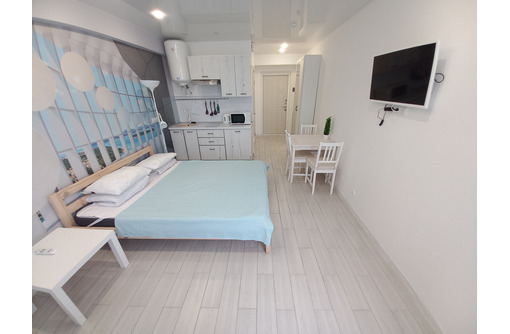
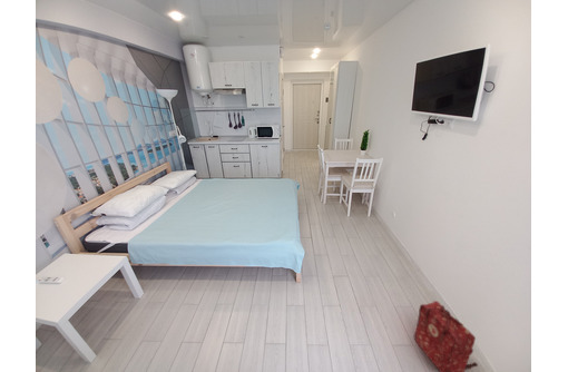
+ backpack (443, 332)
